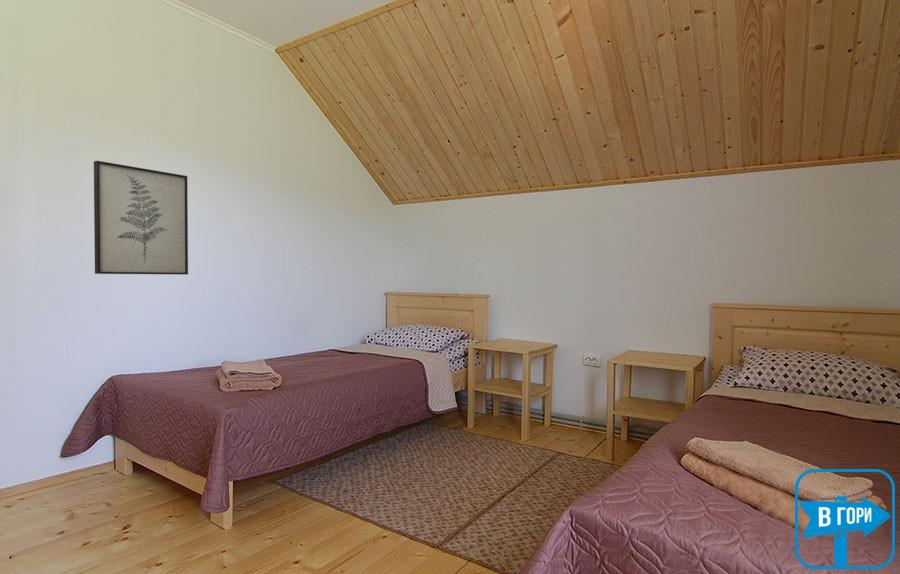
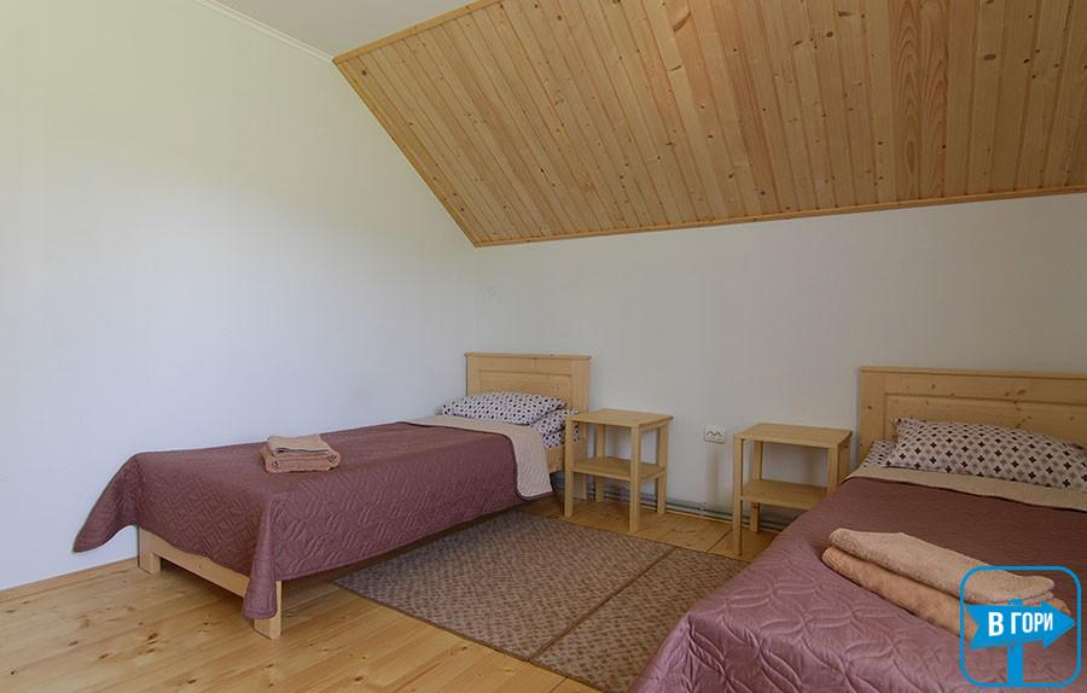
- wall art (144, 221)
